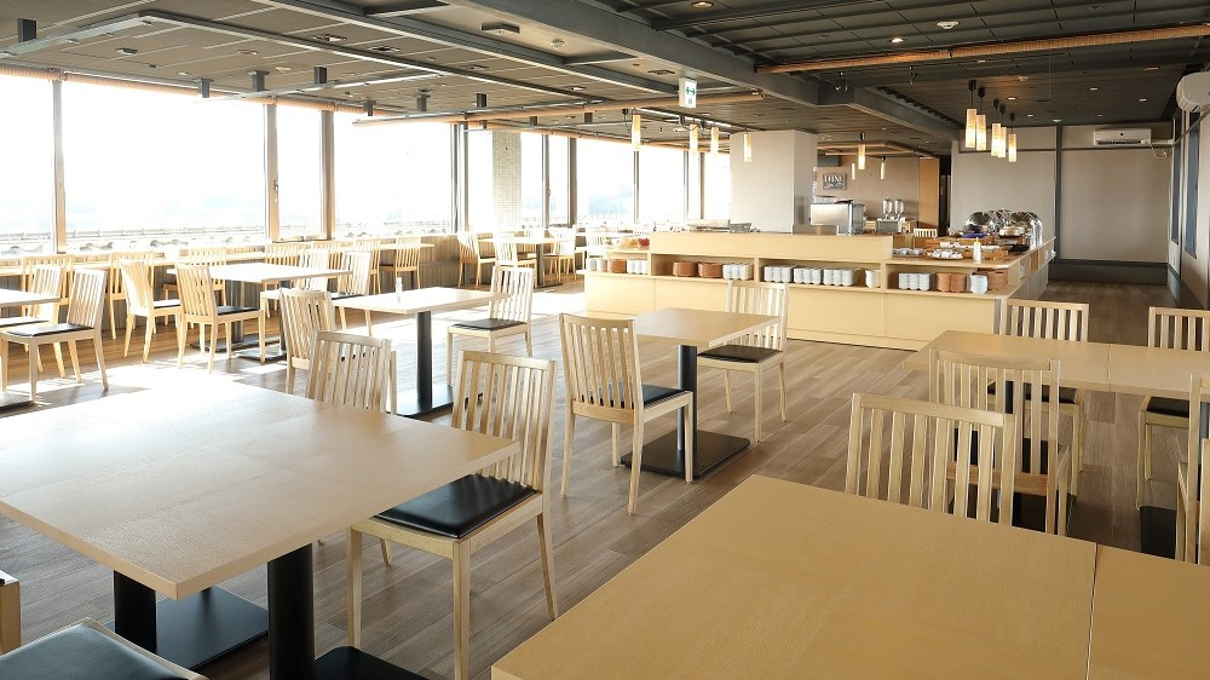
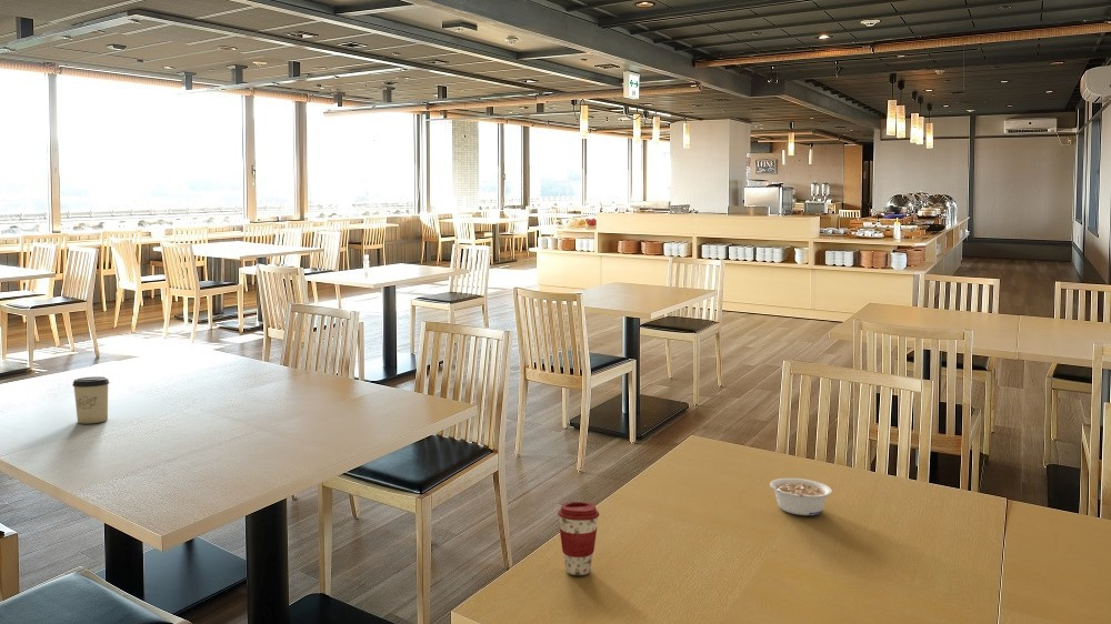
+ legume (801, 496)
+ coffee cup (578, 537)
+ cup (91, 400)
